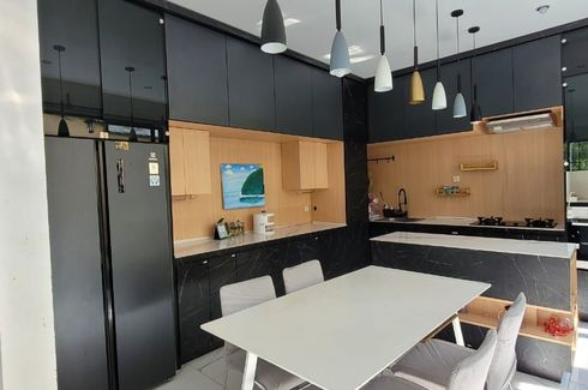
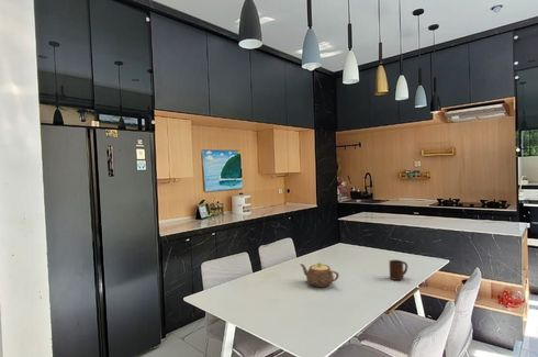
+ cup (397, 269)
+ teapot (318, 272)
